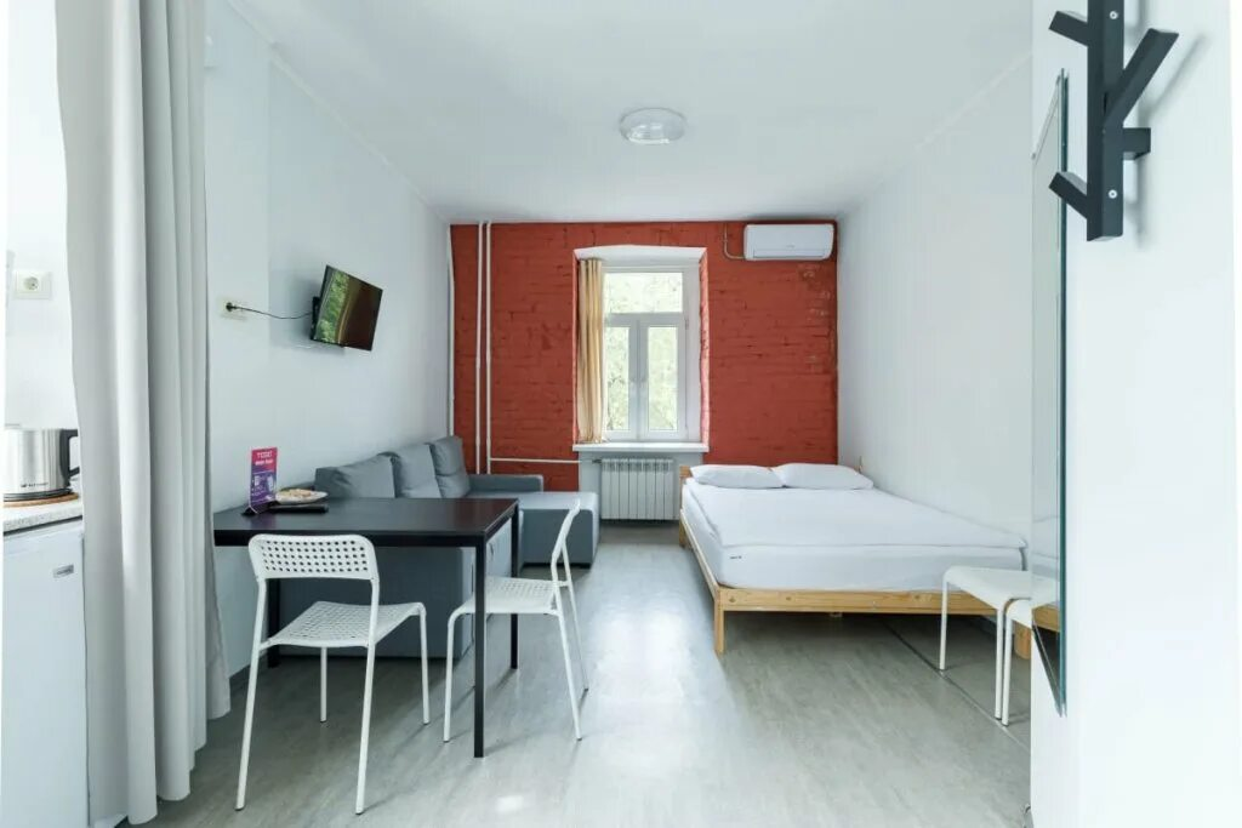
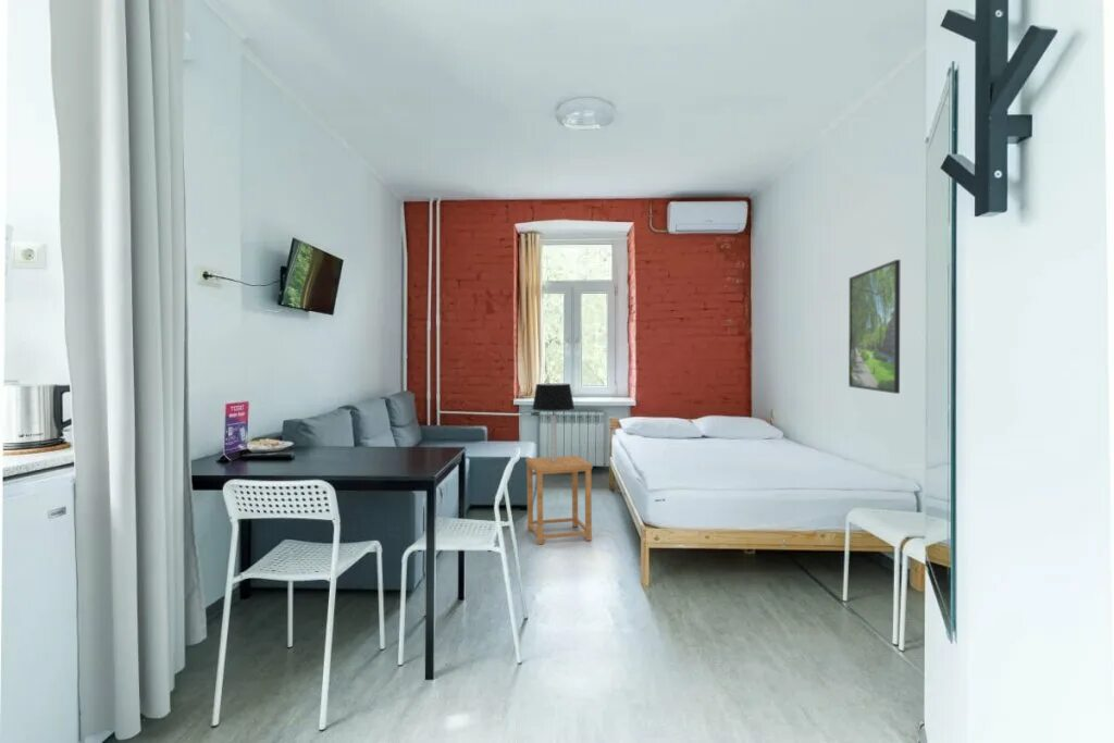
+ table lamp (553, 422)
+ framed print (871, 330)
+ side table (572, 497)
